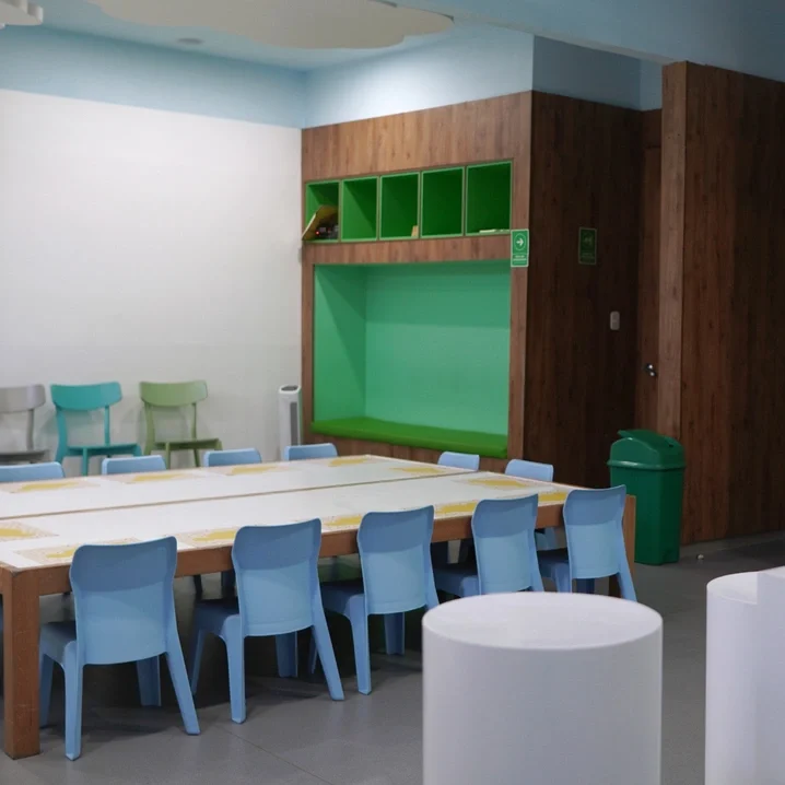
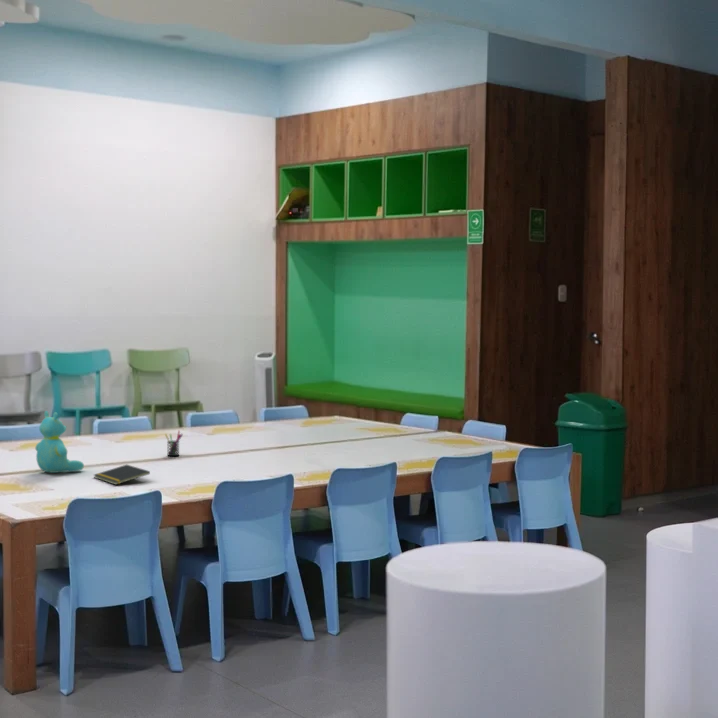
+ teddy bear (59, 441)
+ notepad (121, 474)
+ pen holder (173, 443)
